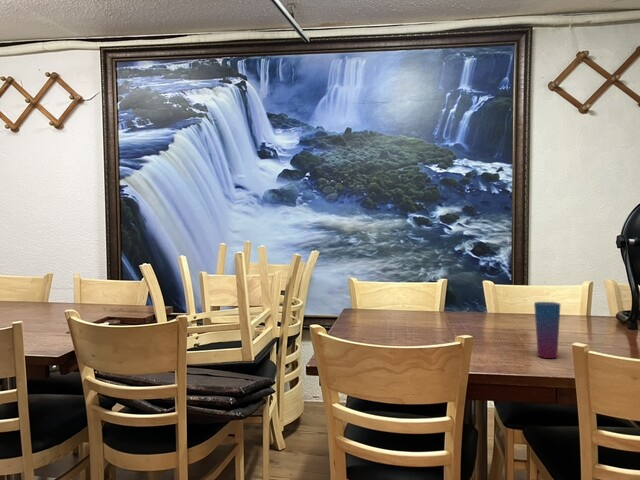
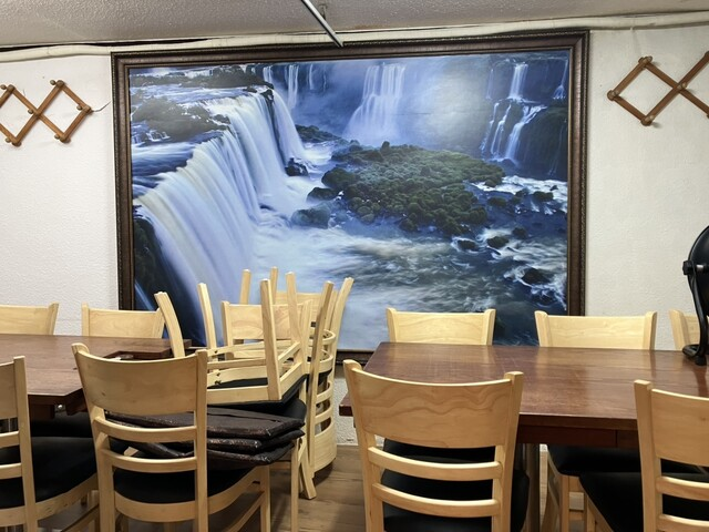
- cup (547, 329)
